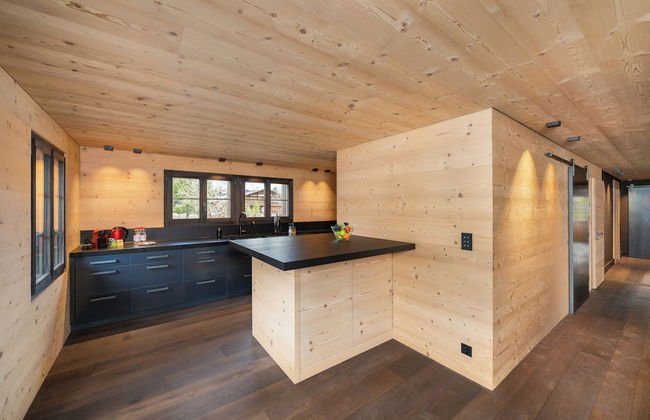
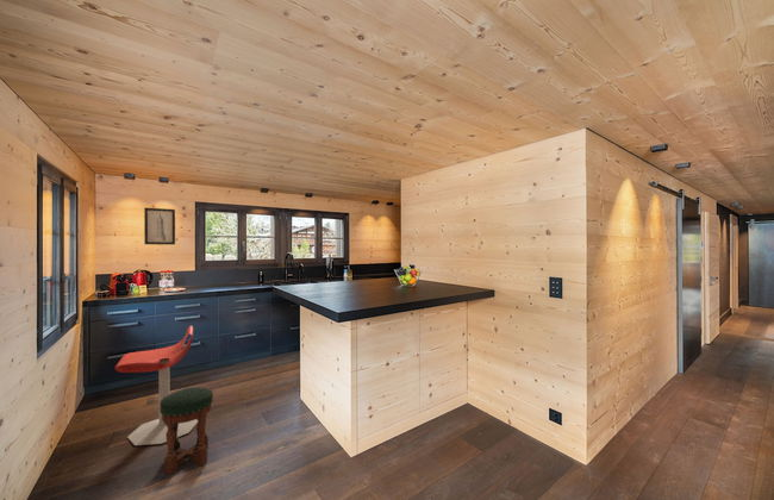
+ stool (186, 421)
+ wall art (160, 226)
+ stool (158, 381)
